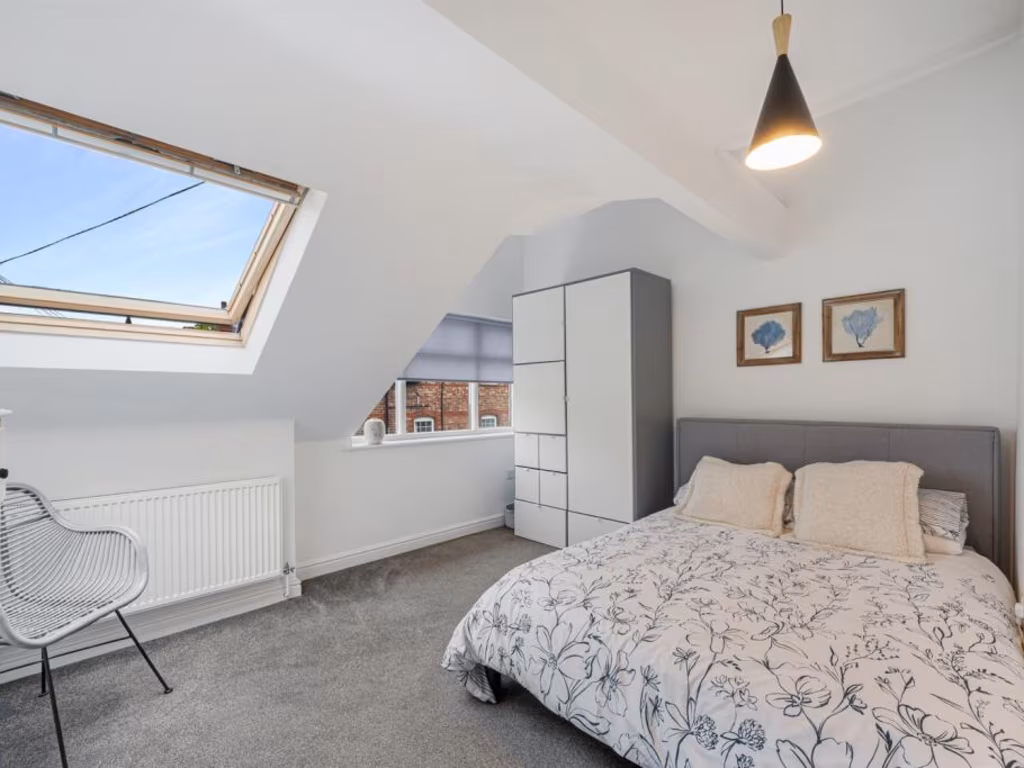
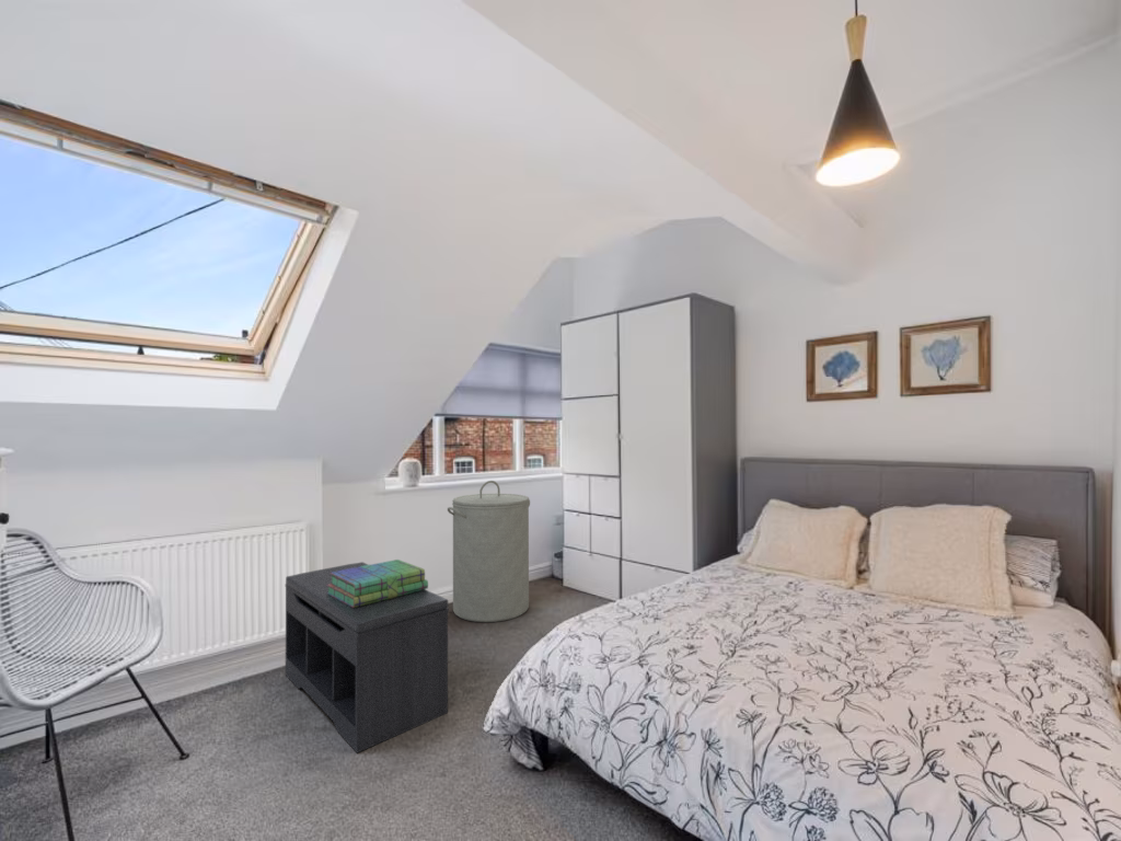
+ stack of books (378, 580)
+ bench (360, 638)
+ laundry hamper (490, 544)
